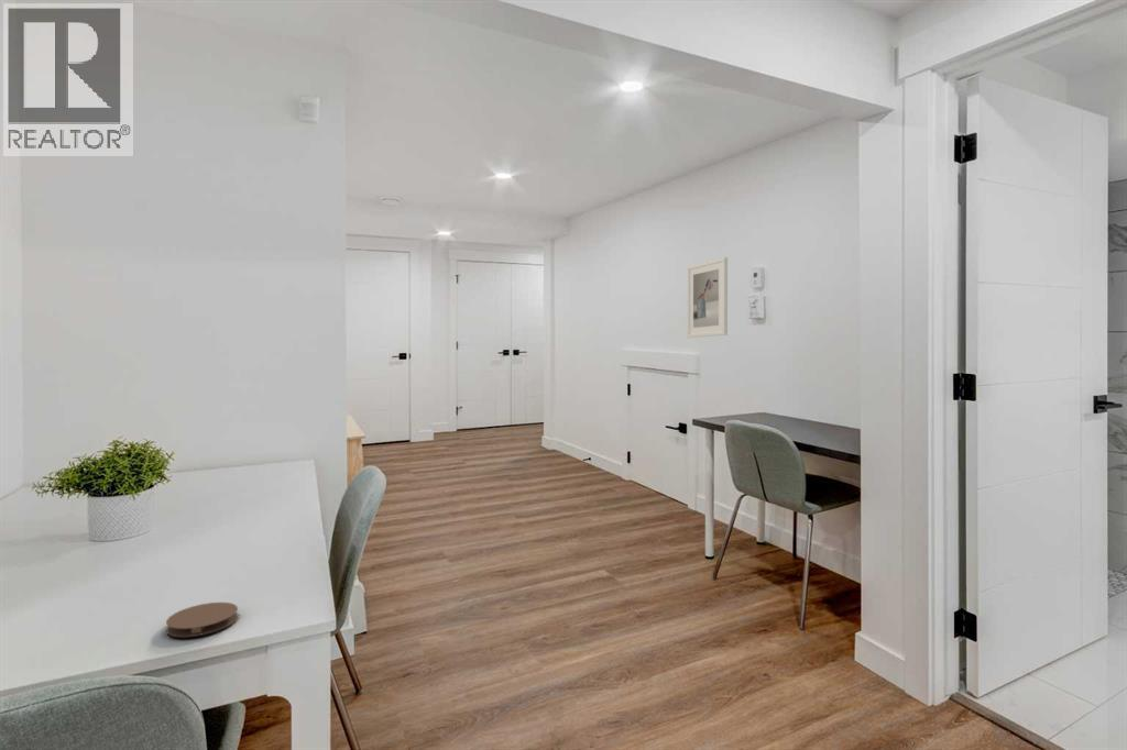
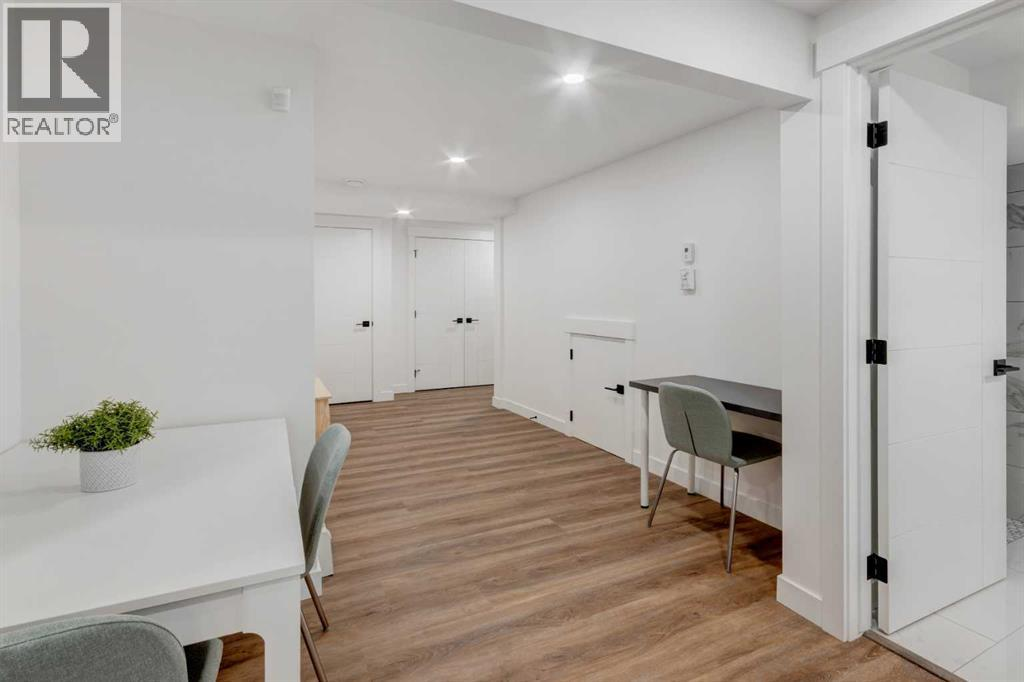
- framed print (705, 299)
- coaster (203, 618)
